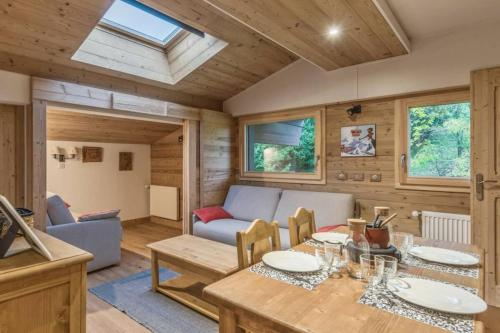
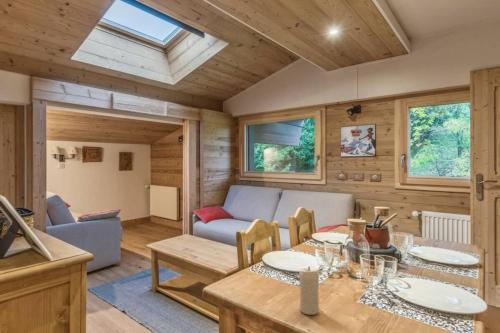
+ candle (309, 288)
